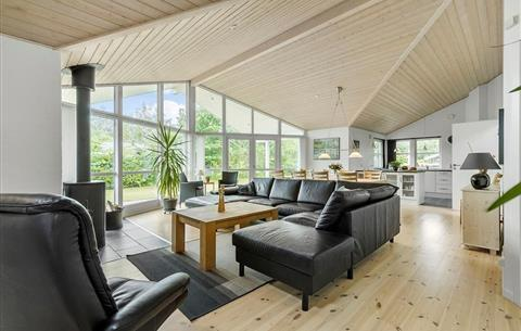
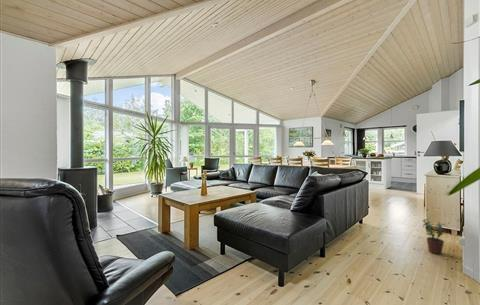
+ potted plant (434, 235)
